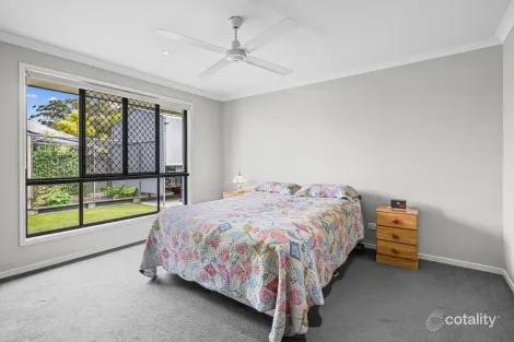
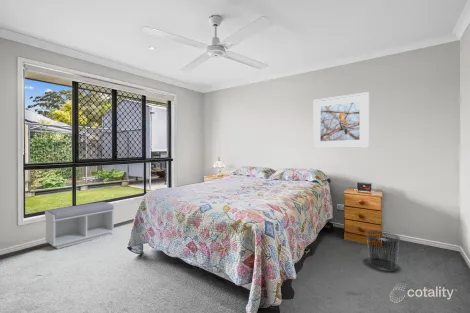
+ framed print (339, 122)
+ bench (81, 222)
+ waste bin (382, 250)
